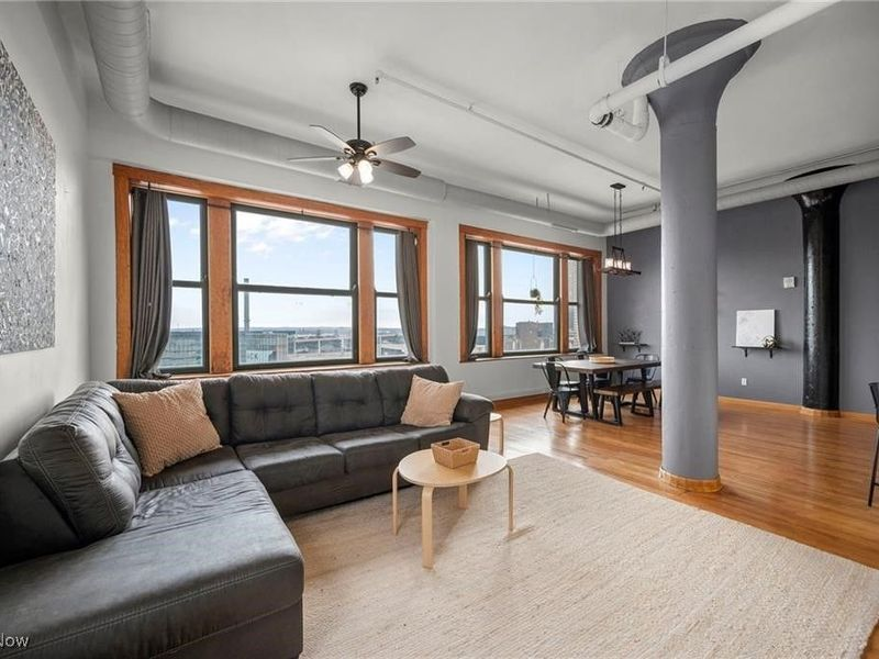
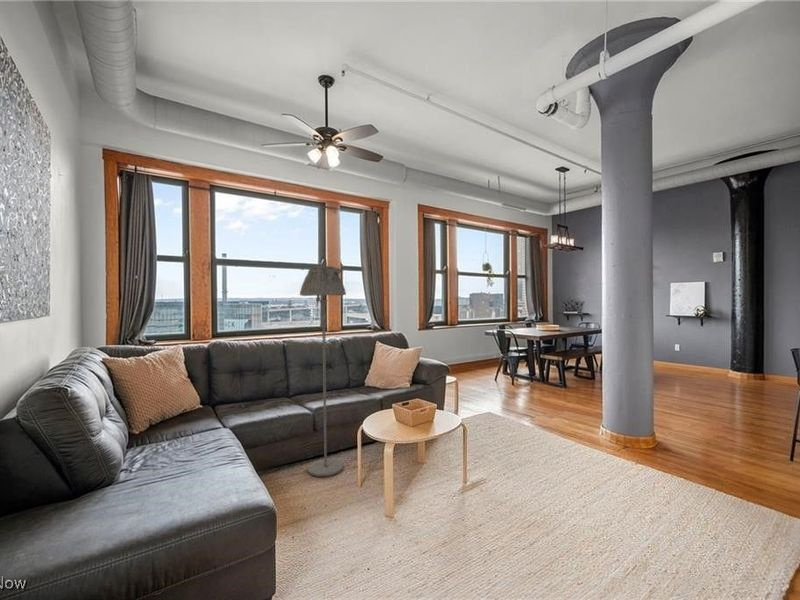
+ floor lamp (324, 367)
